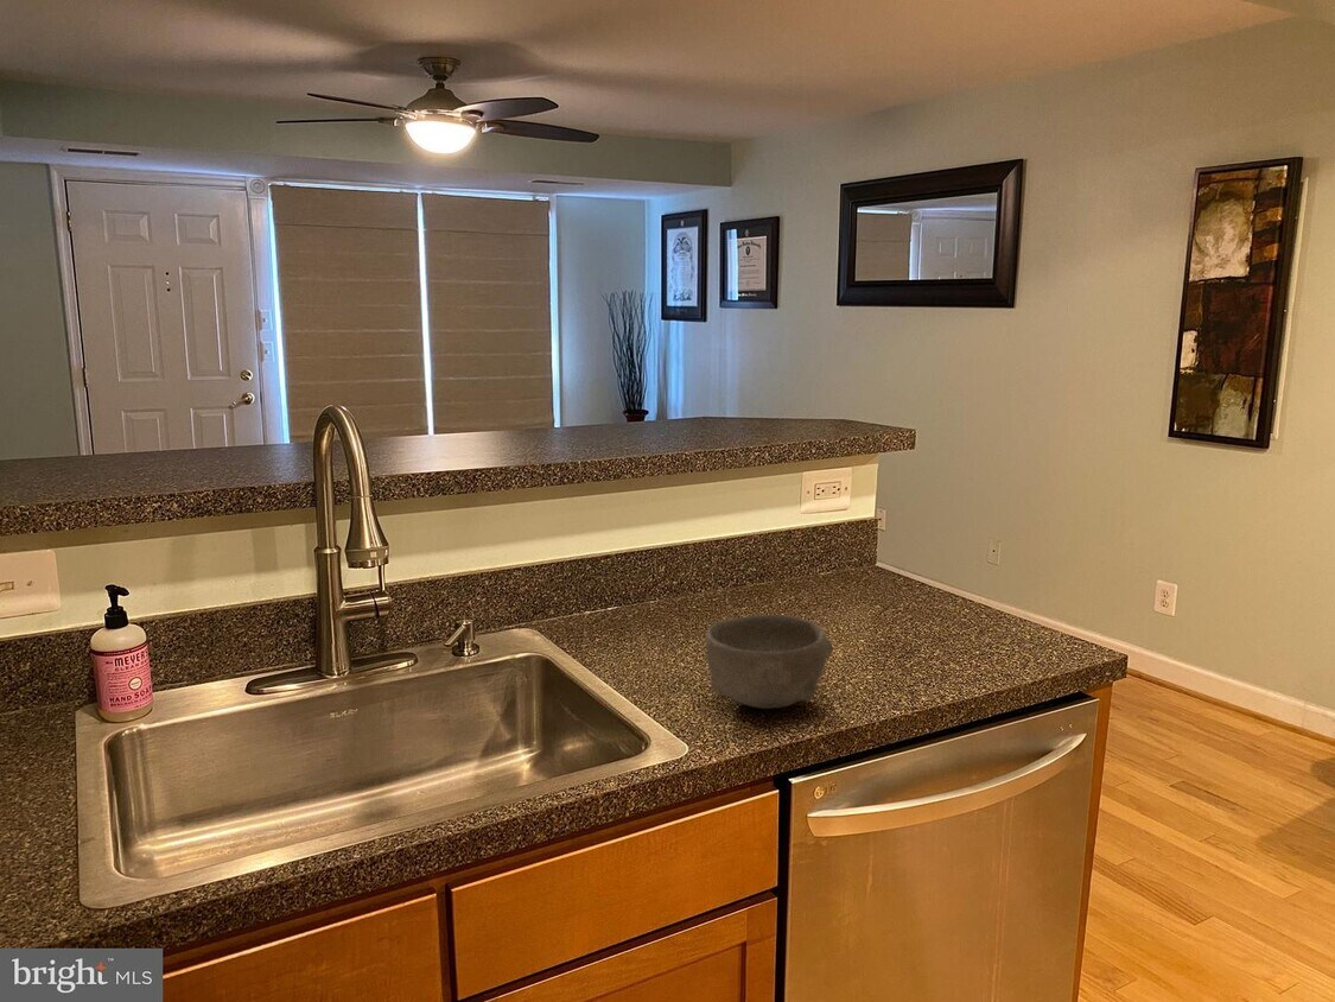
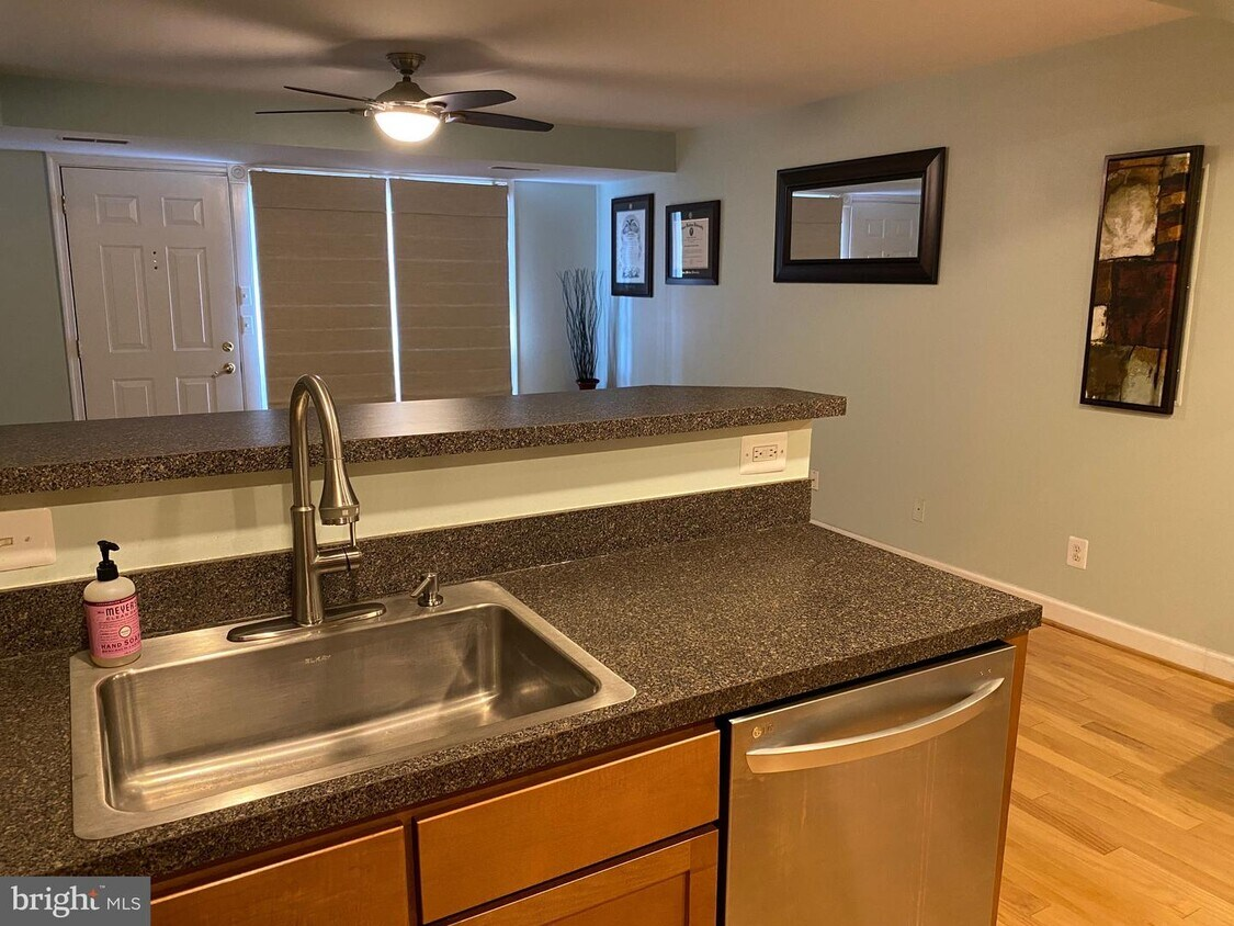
- bowl (768, 665)
